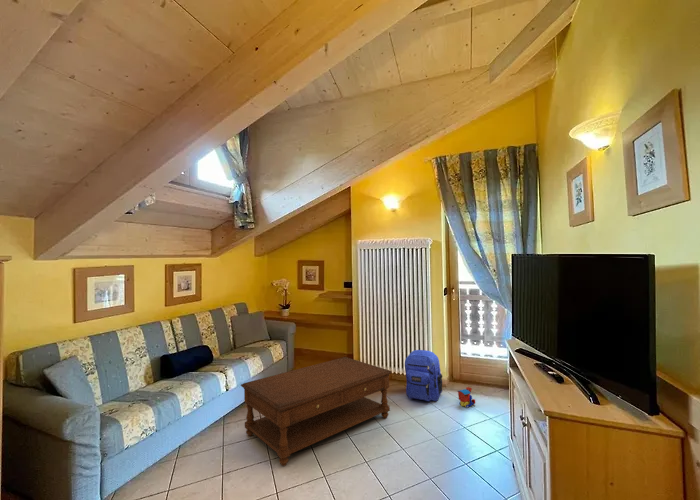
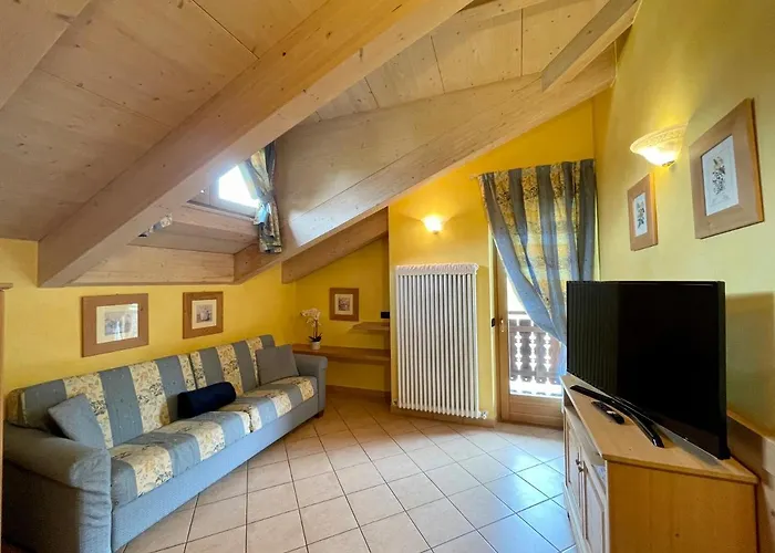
- toy train (467, 396)
- backpack (423, 374)
- coffee table (320, 401)
